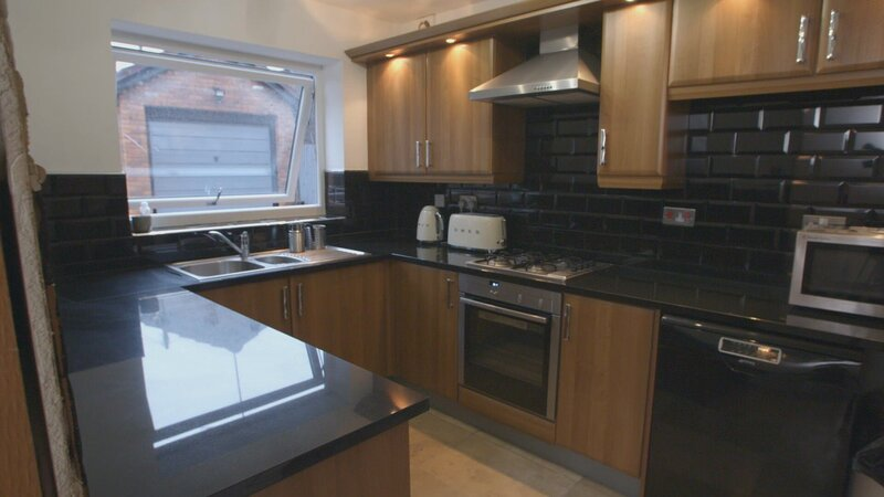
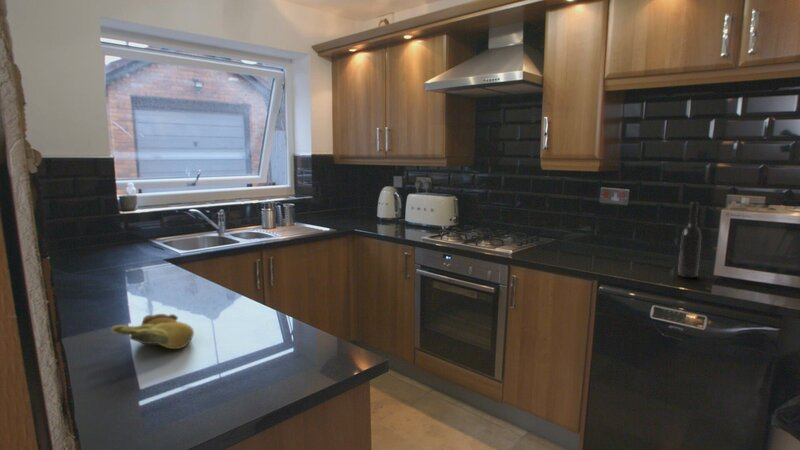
+ bottle (691, 239)
+ banana bunch (153, 330)
